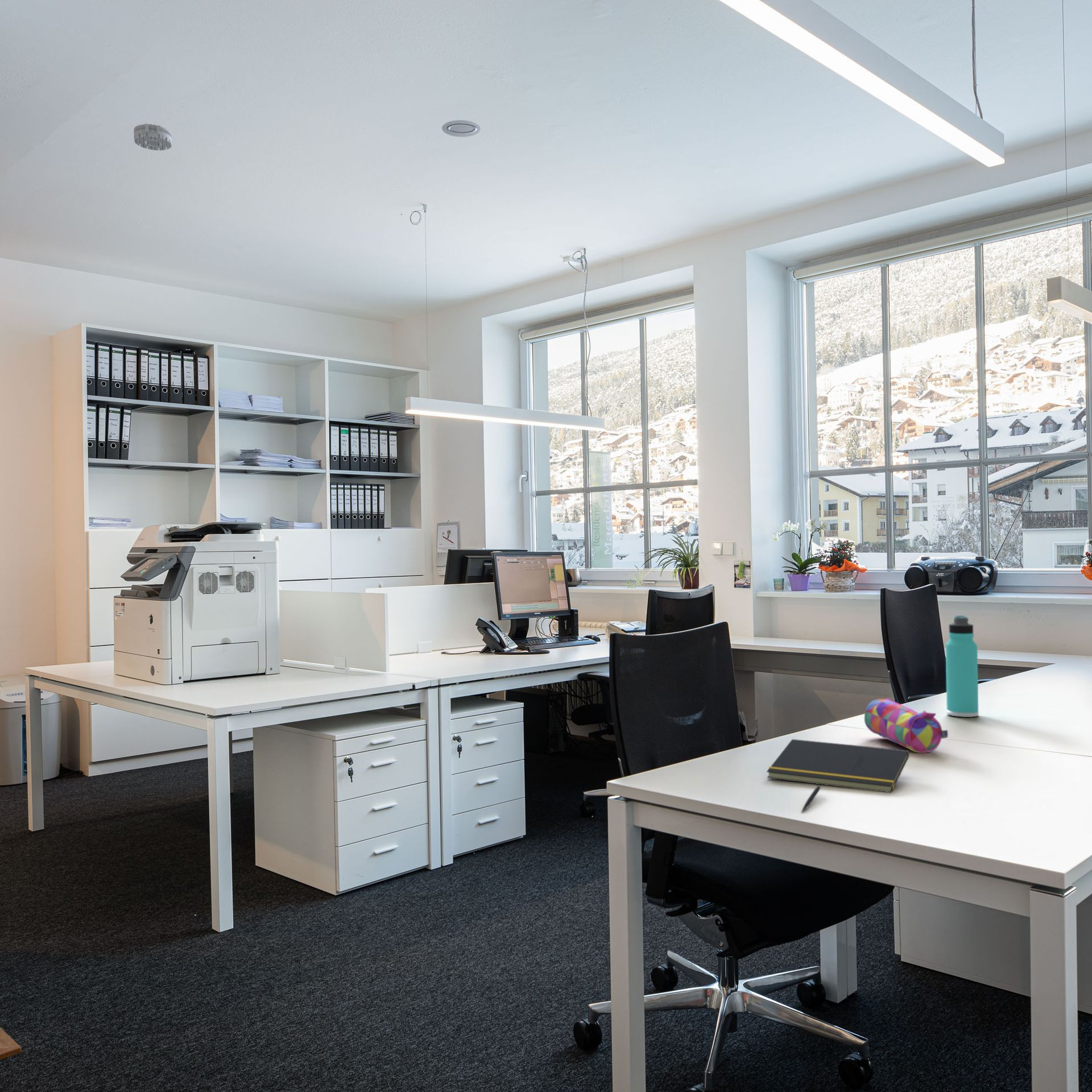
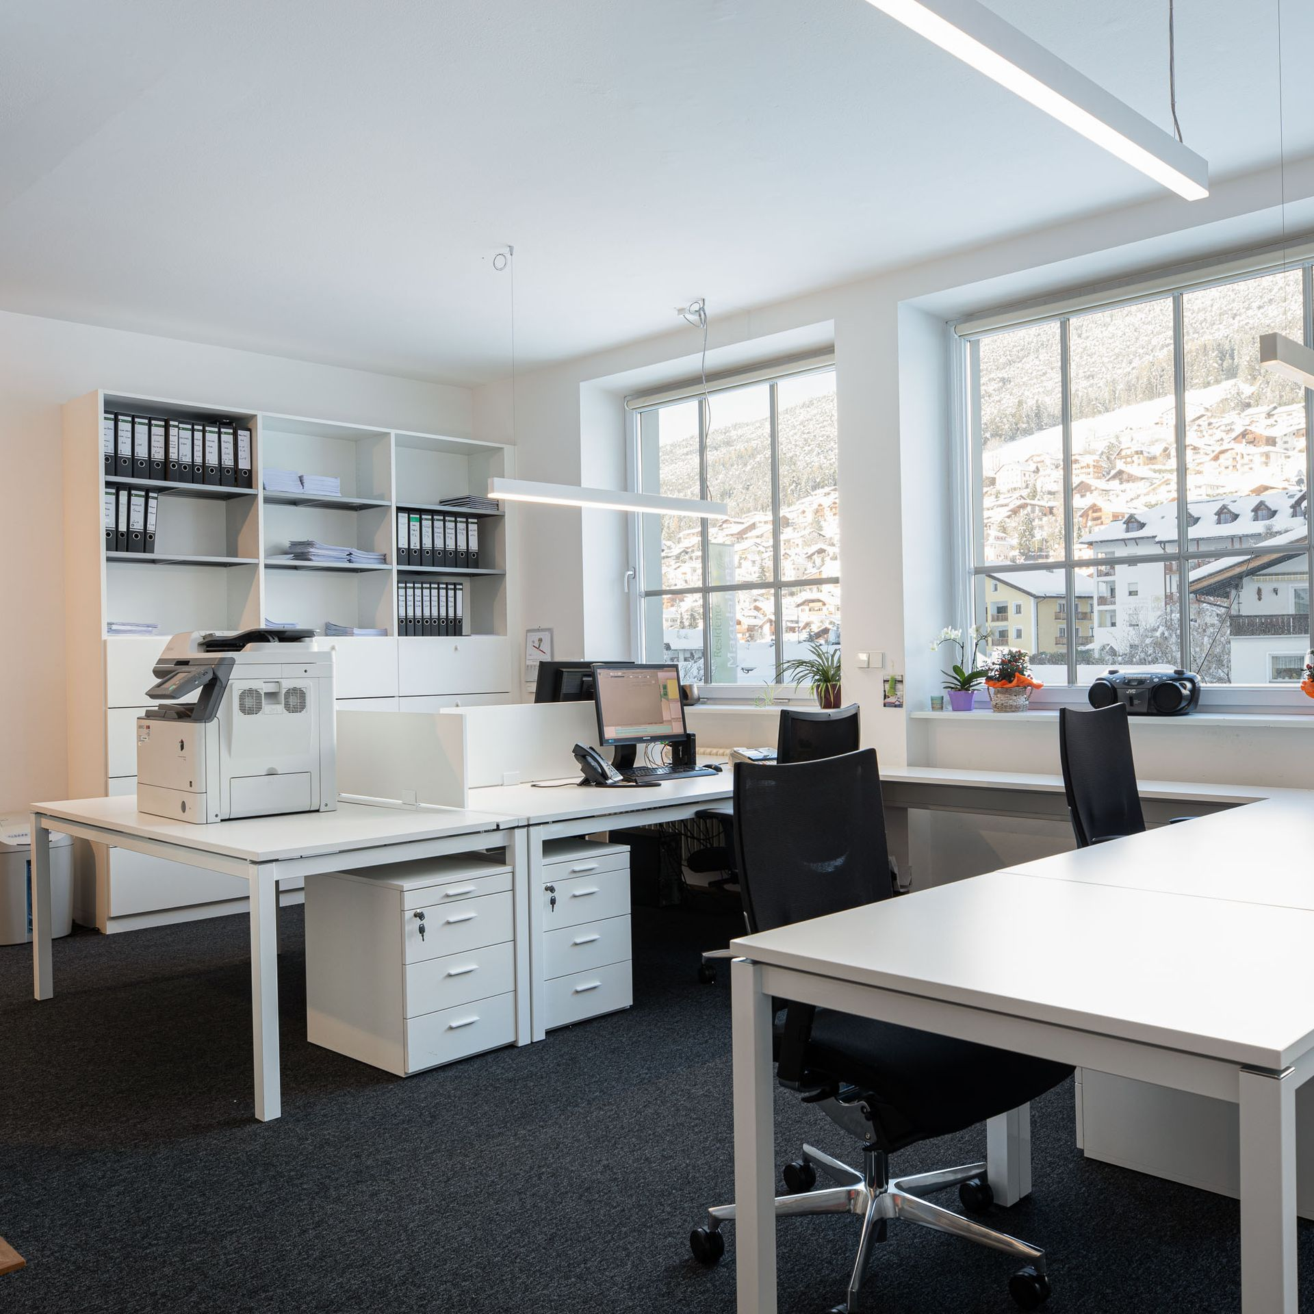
- smoke detector (152, 136)
- recessed light (461, 126)
- notepad (838, 764)
- pen (810, 798)
- pencil case (903, 724)
- thermos bottle (962, 665)
